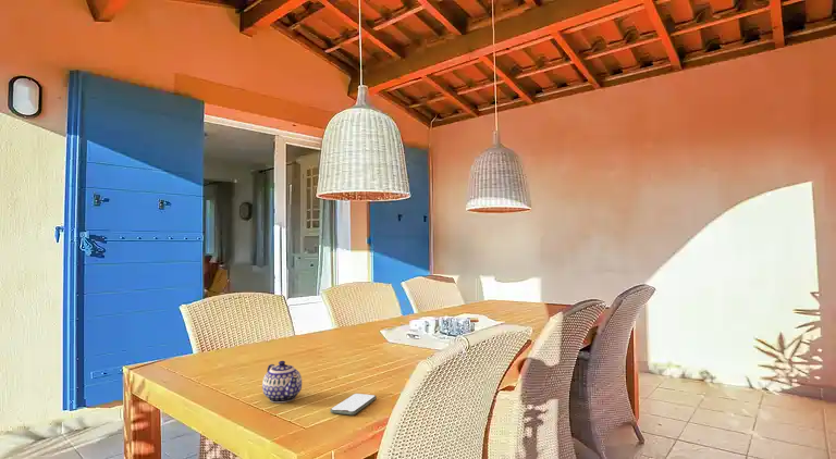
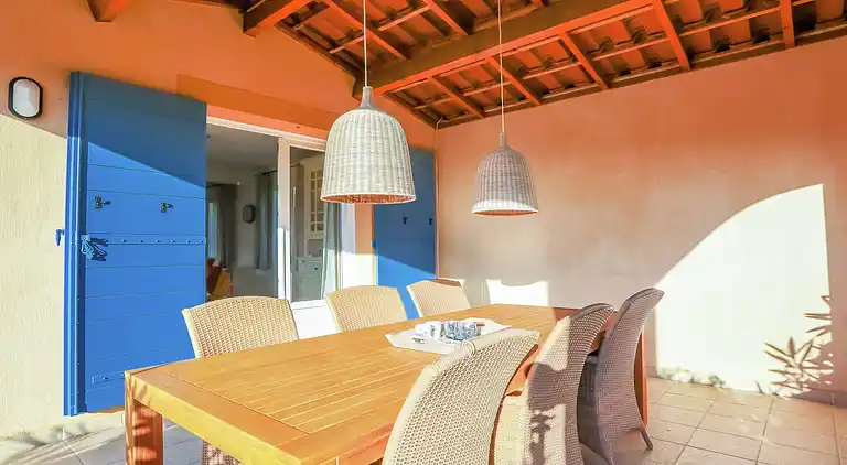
- teapot (282, 380)
- smartphone (354, 404)
